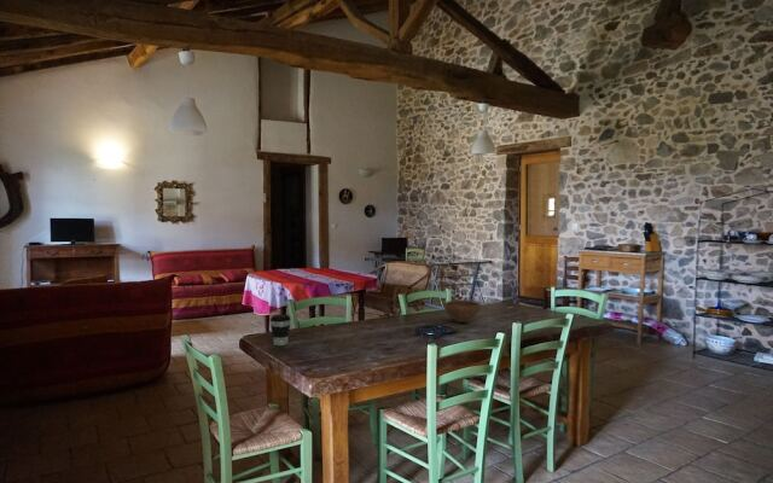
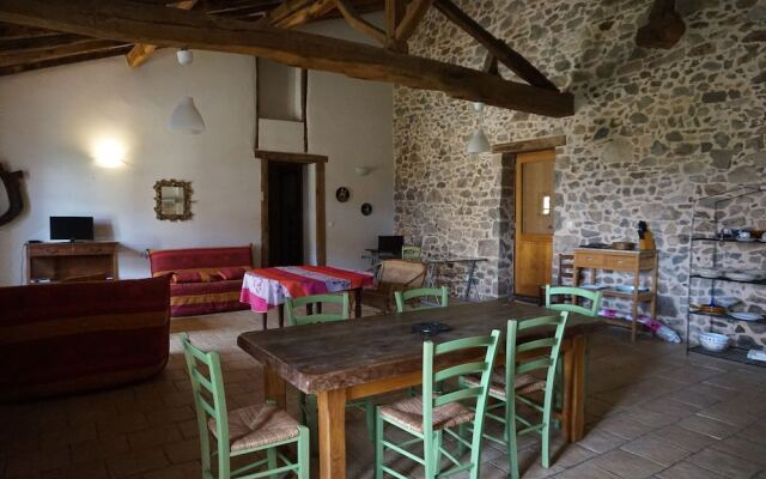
- bowl (461, 313)
- coffee cup (280, 330)
